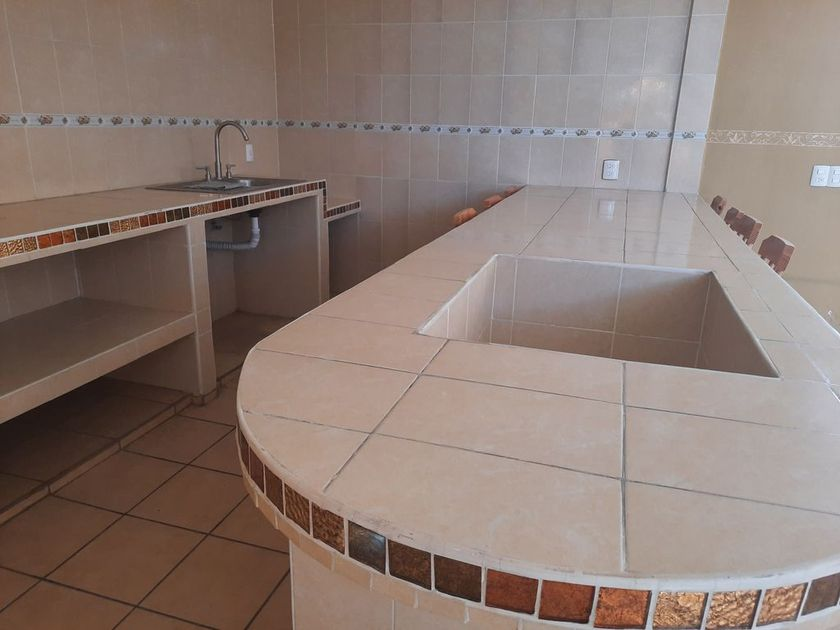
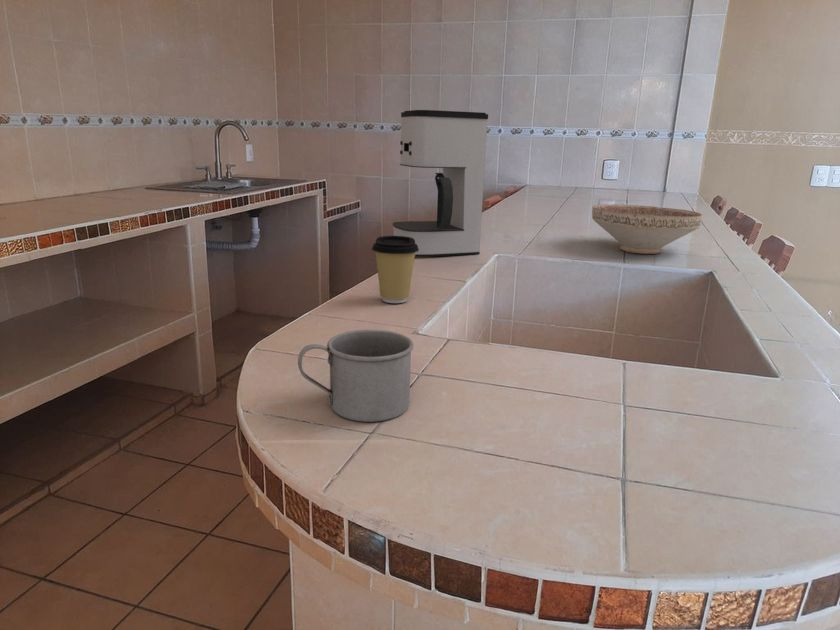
+ decorative bowl (643, 230)
+ coffee cup (395, 269)
+ mug (363, 374)
+ coffee maker (436, 183)
